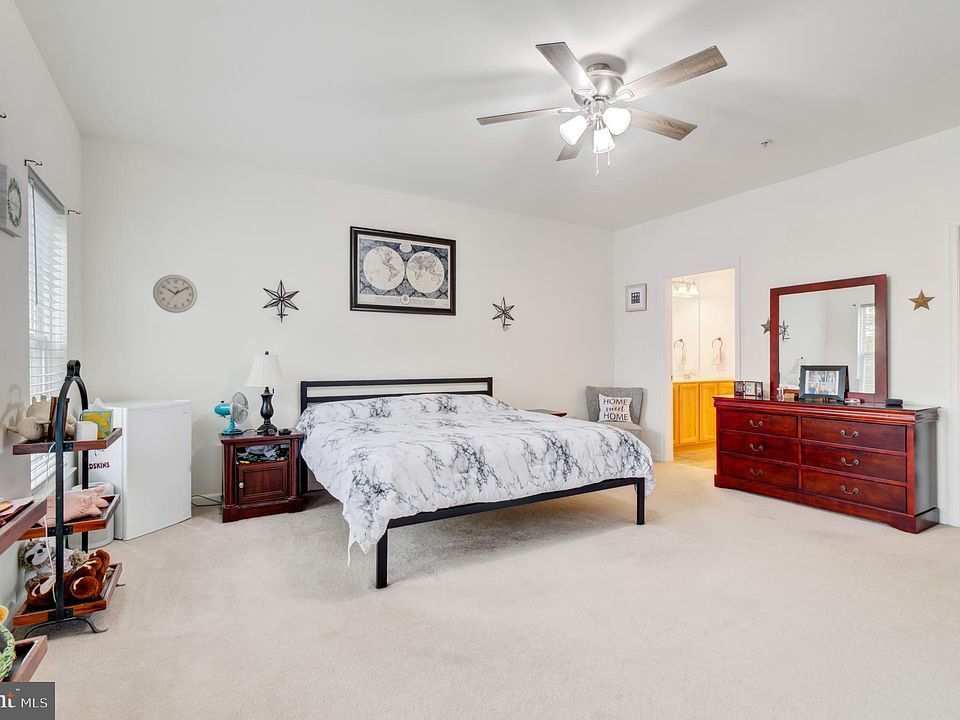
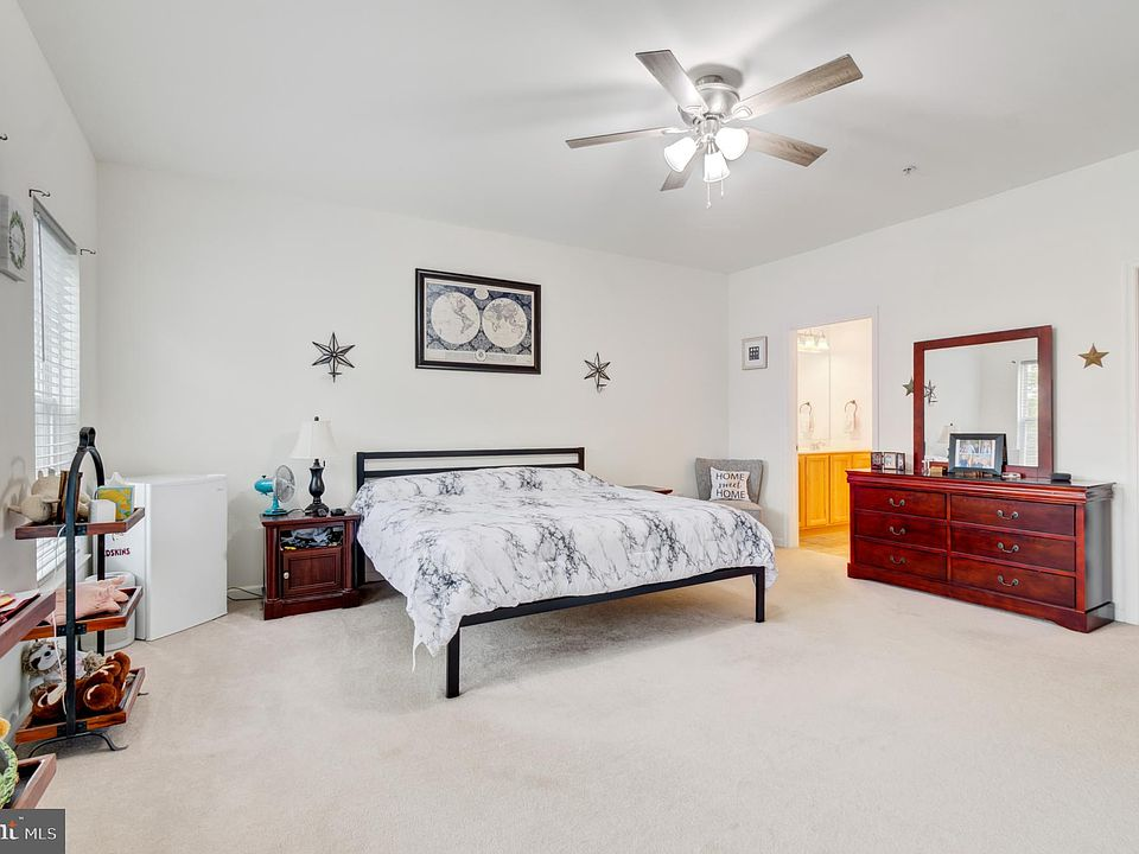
- wall clock (175, 293)
